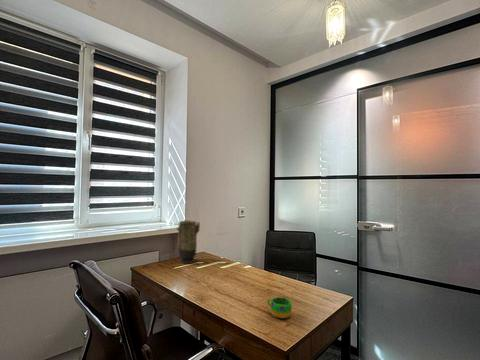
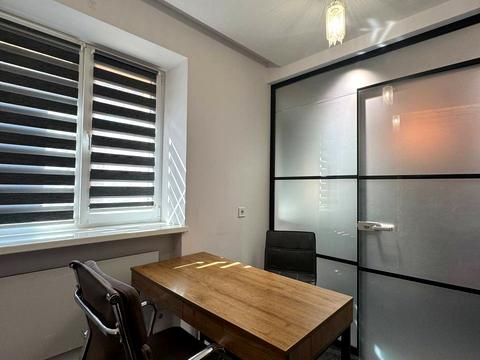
- mug (278, 306)
- vase (187, 241)
